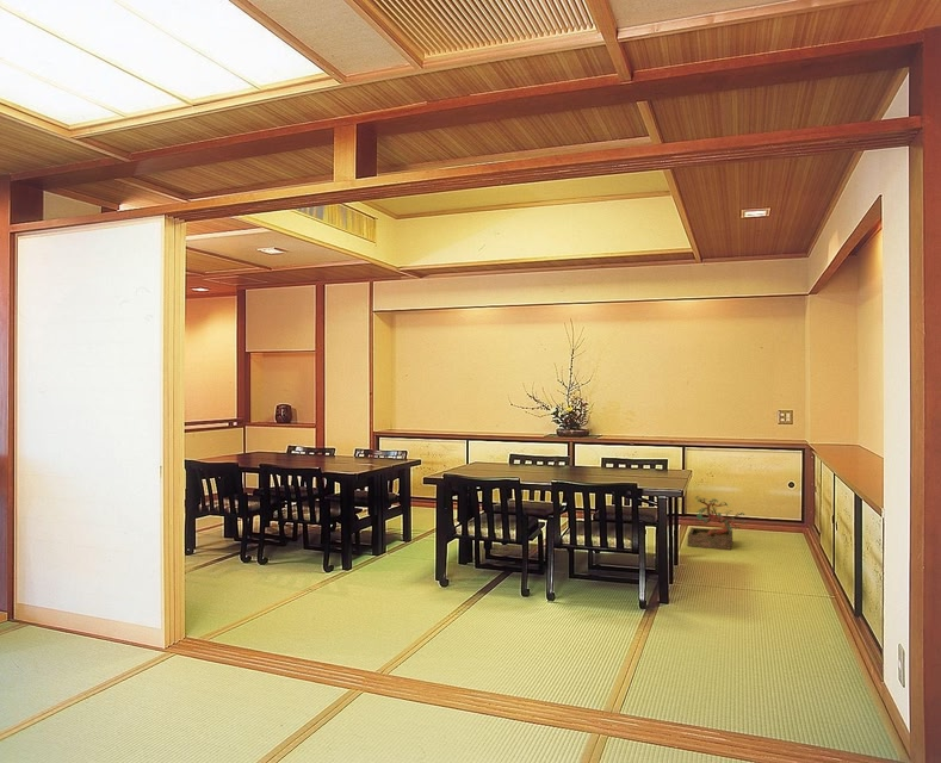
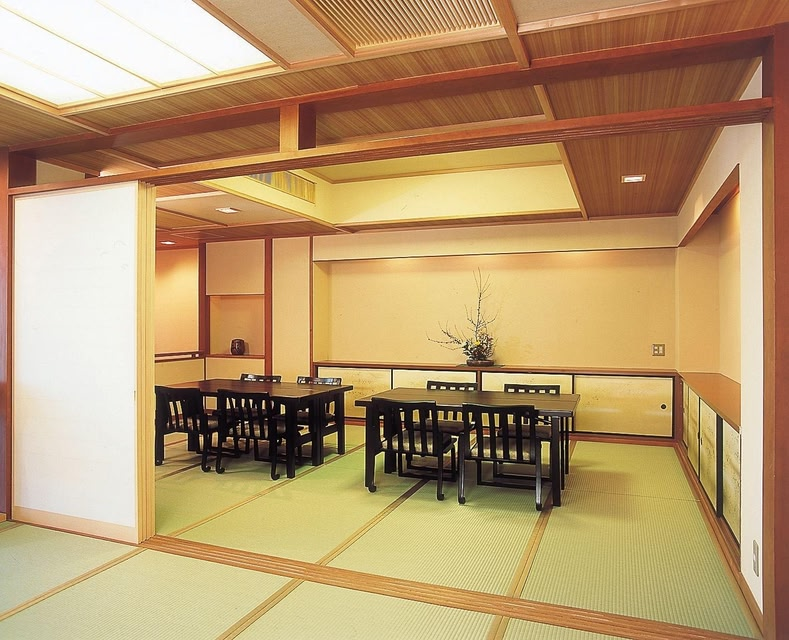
- bonsai tree (718, 520)
